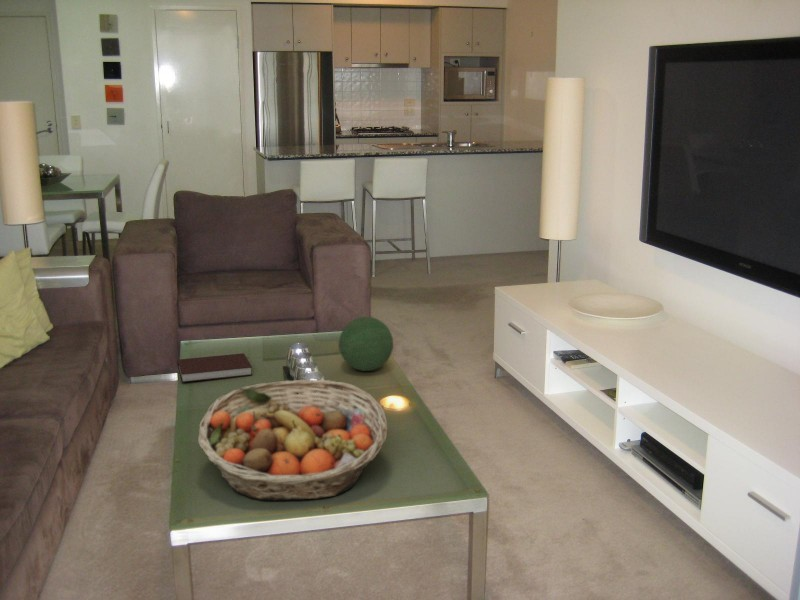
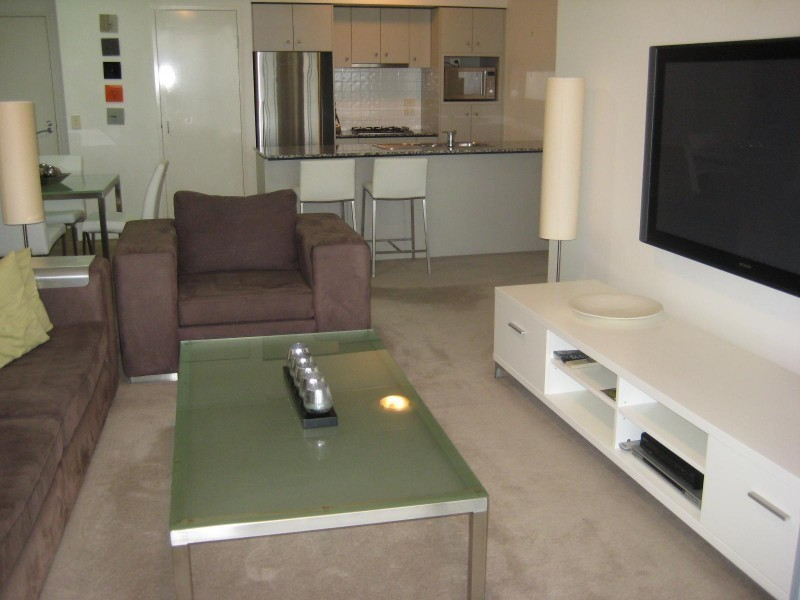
- decorative orb (366, 343)
- fruit basket (294, 438)
- notebook (214, 367)
